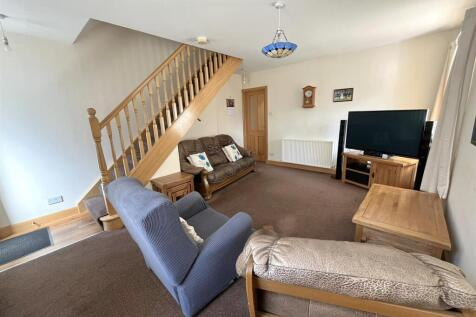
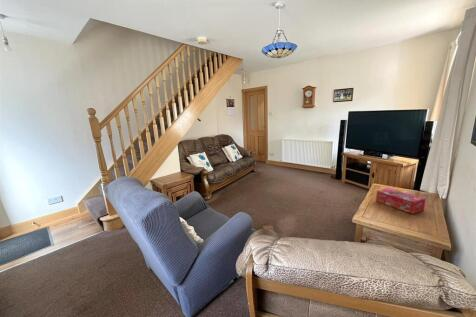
+ tissue box (399, 199)
